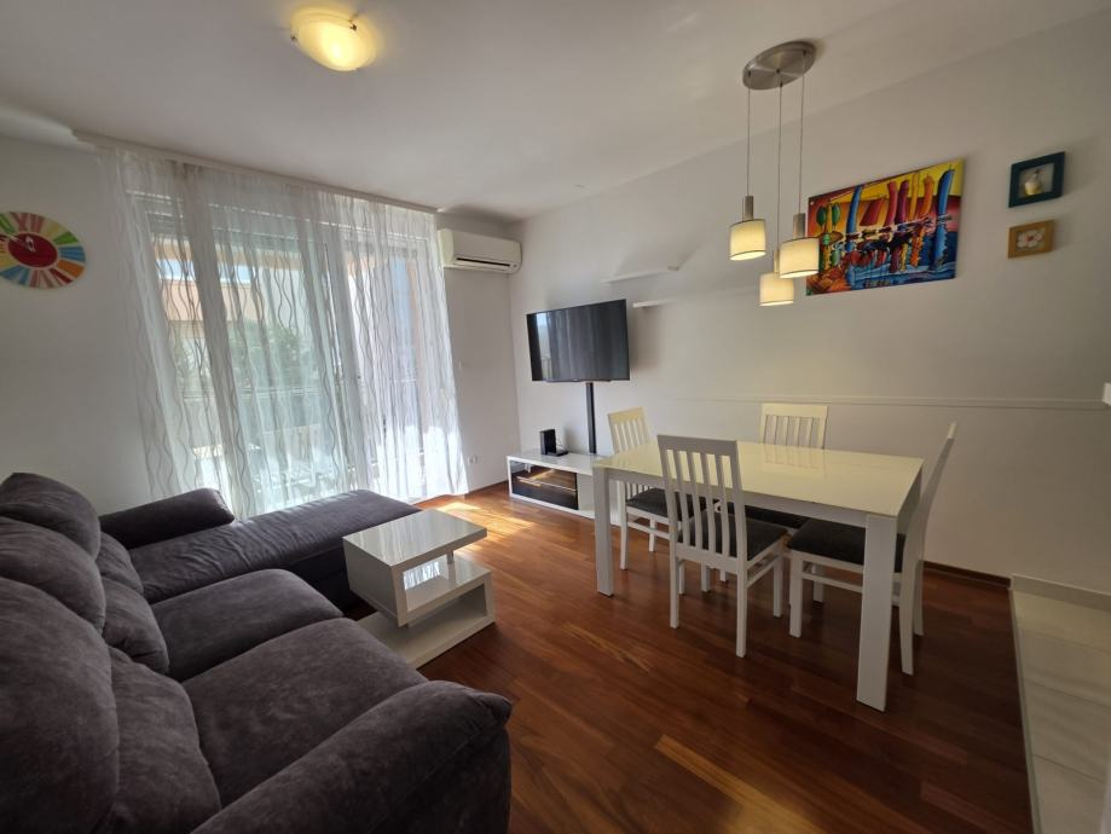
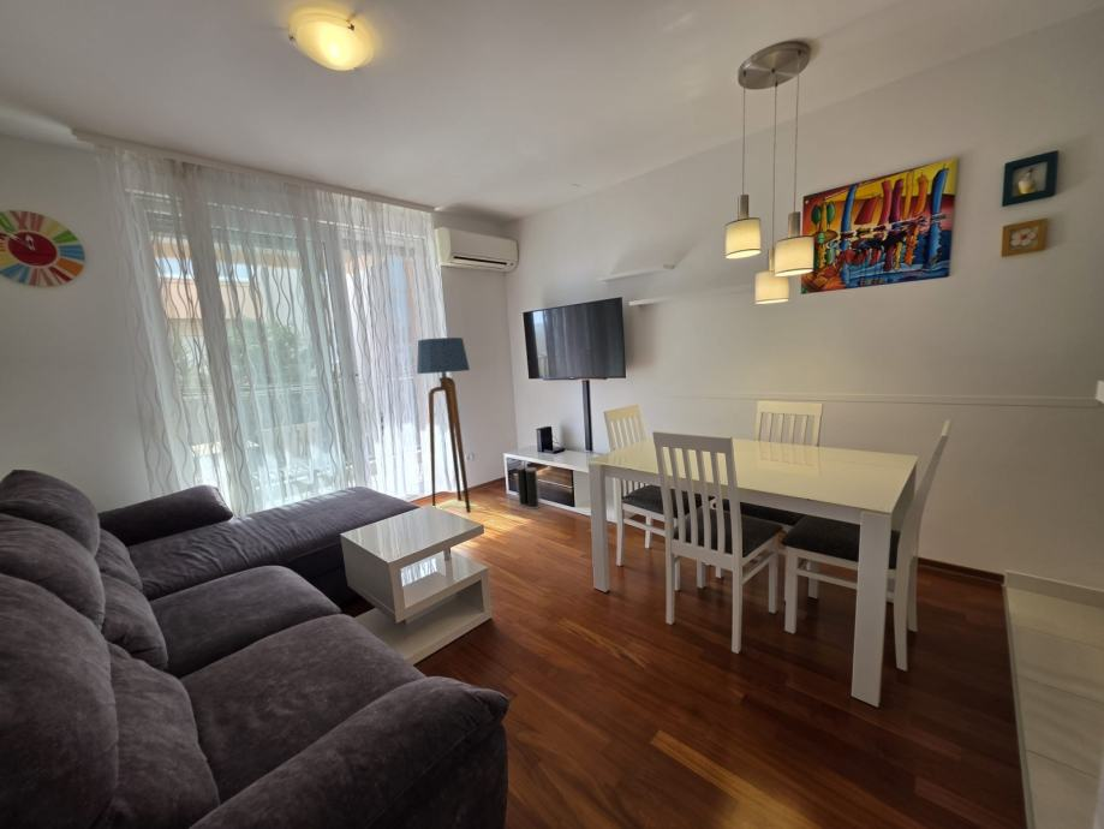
+ floor lamp (449, 425)
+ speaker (527, 487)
